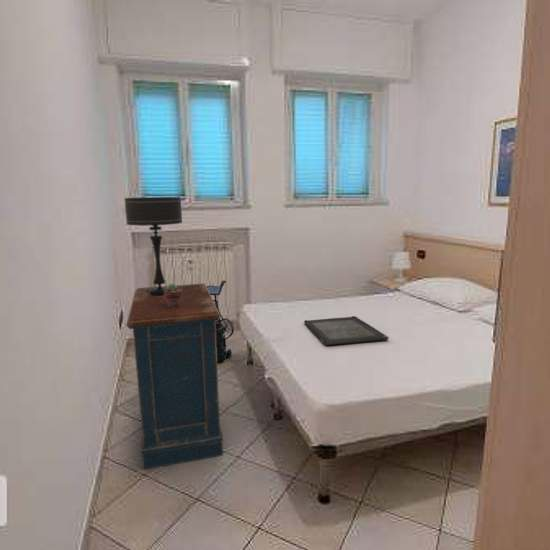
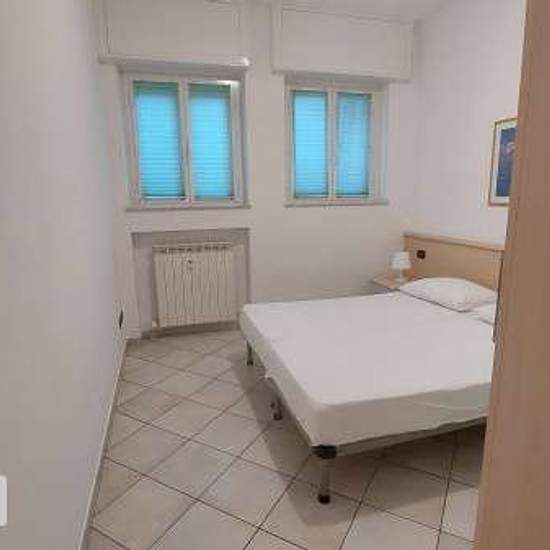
- vacuum cleaner (215, 321)
- table lamp (156, 246)
- potted succulent (173, 294)
- serving tray (343, 329)
- dresser (177, 366)
